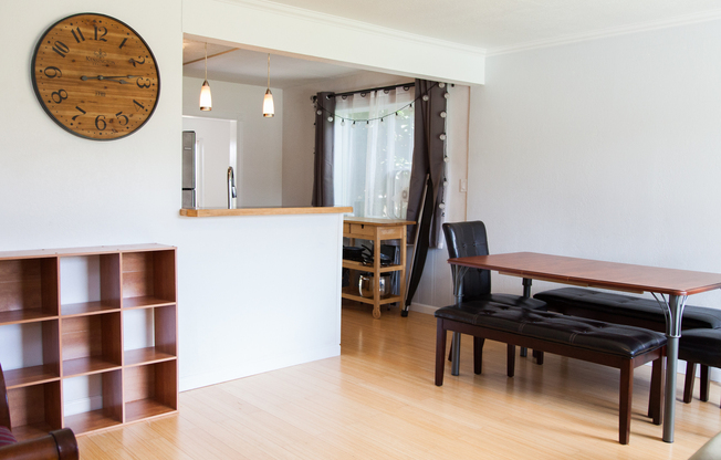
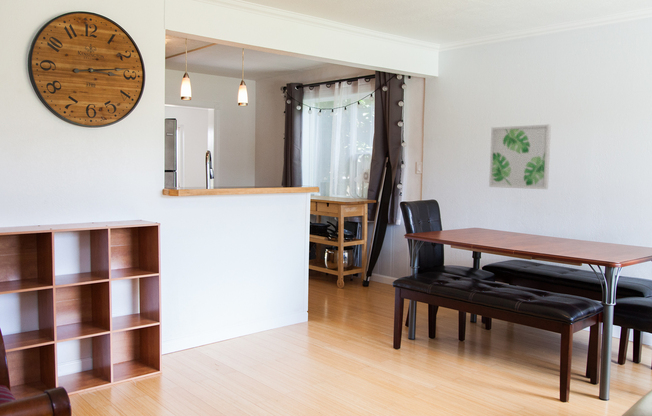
+ wall art (518, 157)
